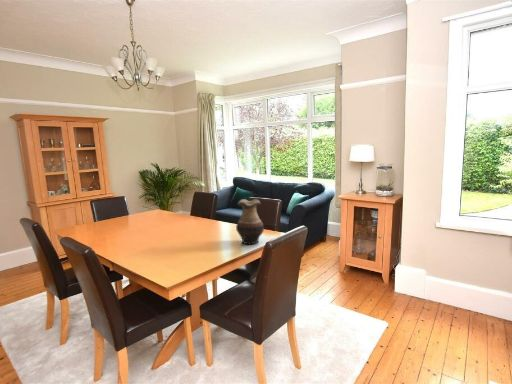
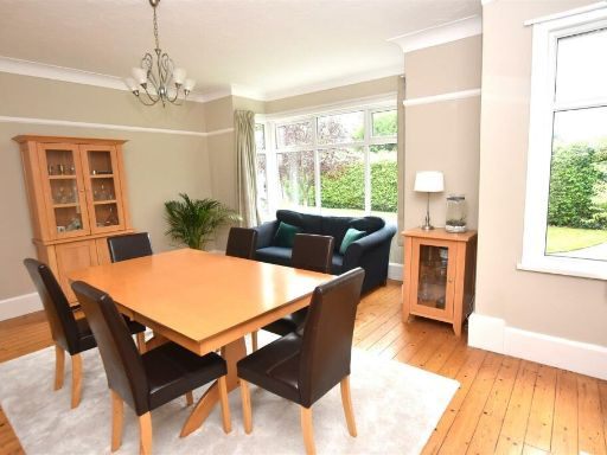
- vase (249, 221)
